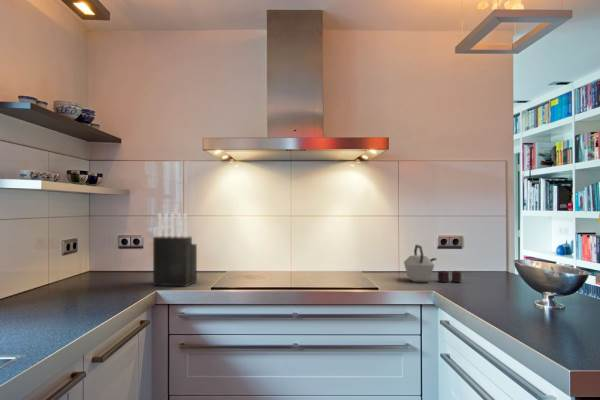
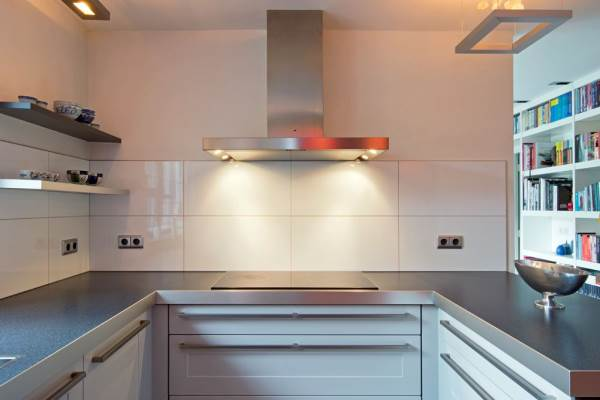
- kettle (432, 263)
- knife block (176, 248)
